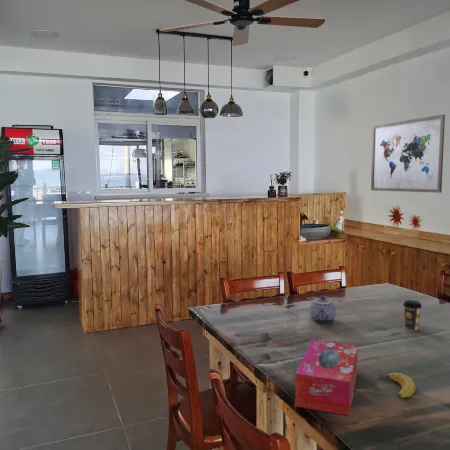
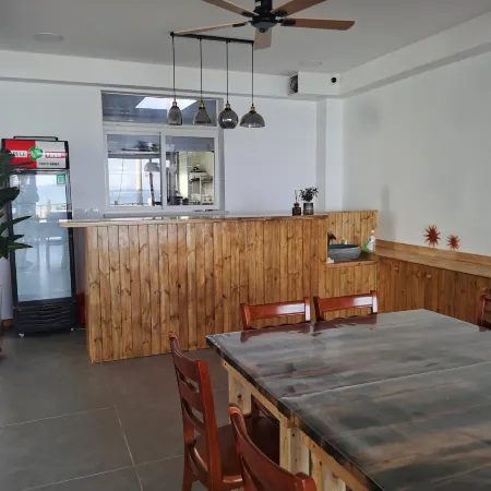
- coffee cup (412, 315)
- fruit (399, 383)
- wall art (404, 156)
- teapot (322, 308)
- tissue box (328, 373)
